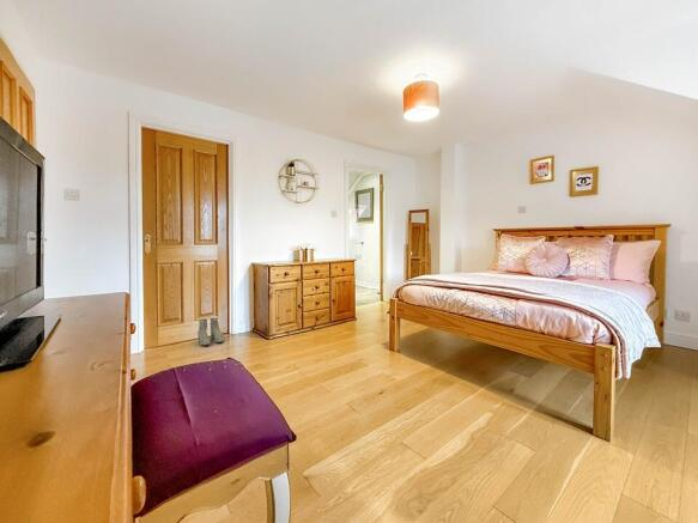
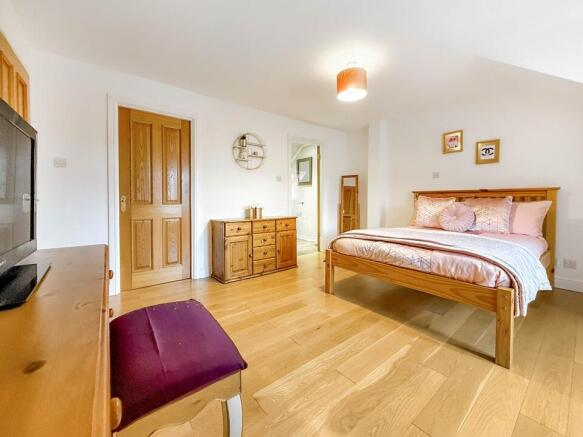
- boots (211, 330)
